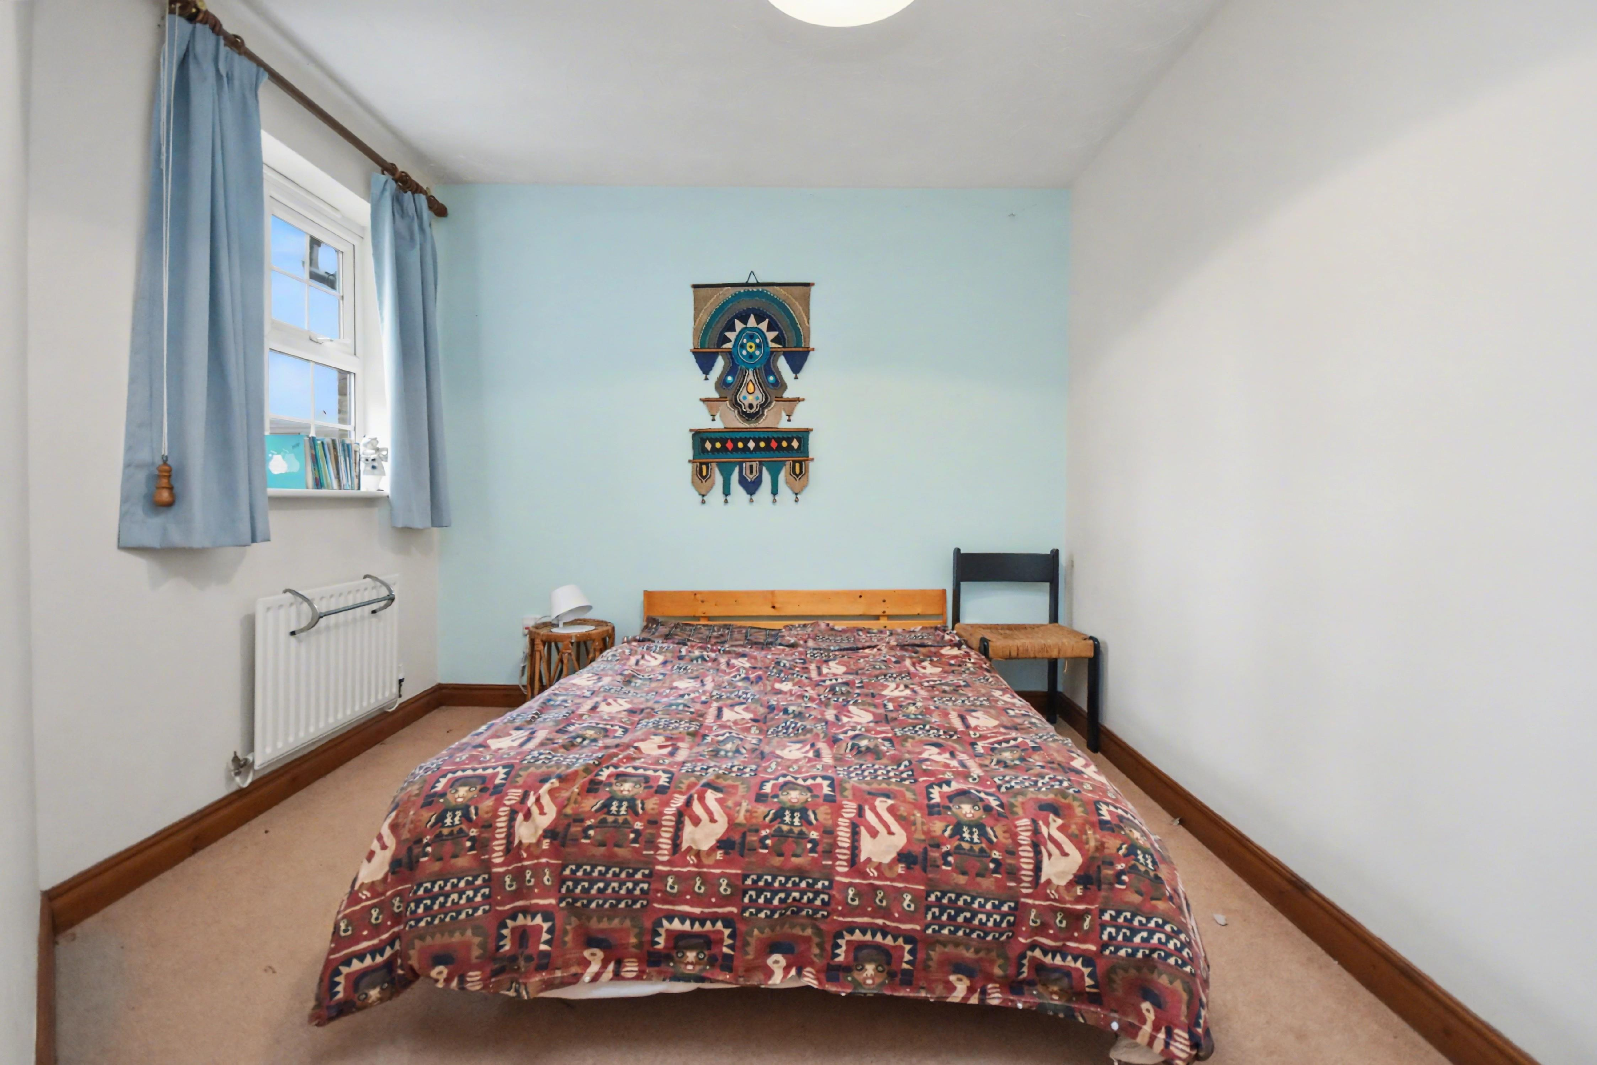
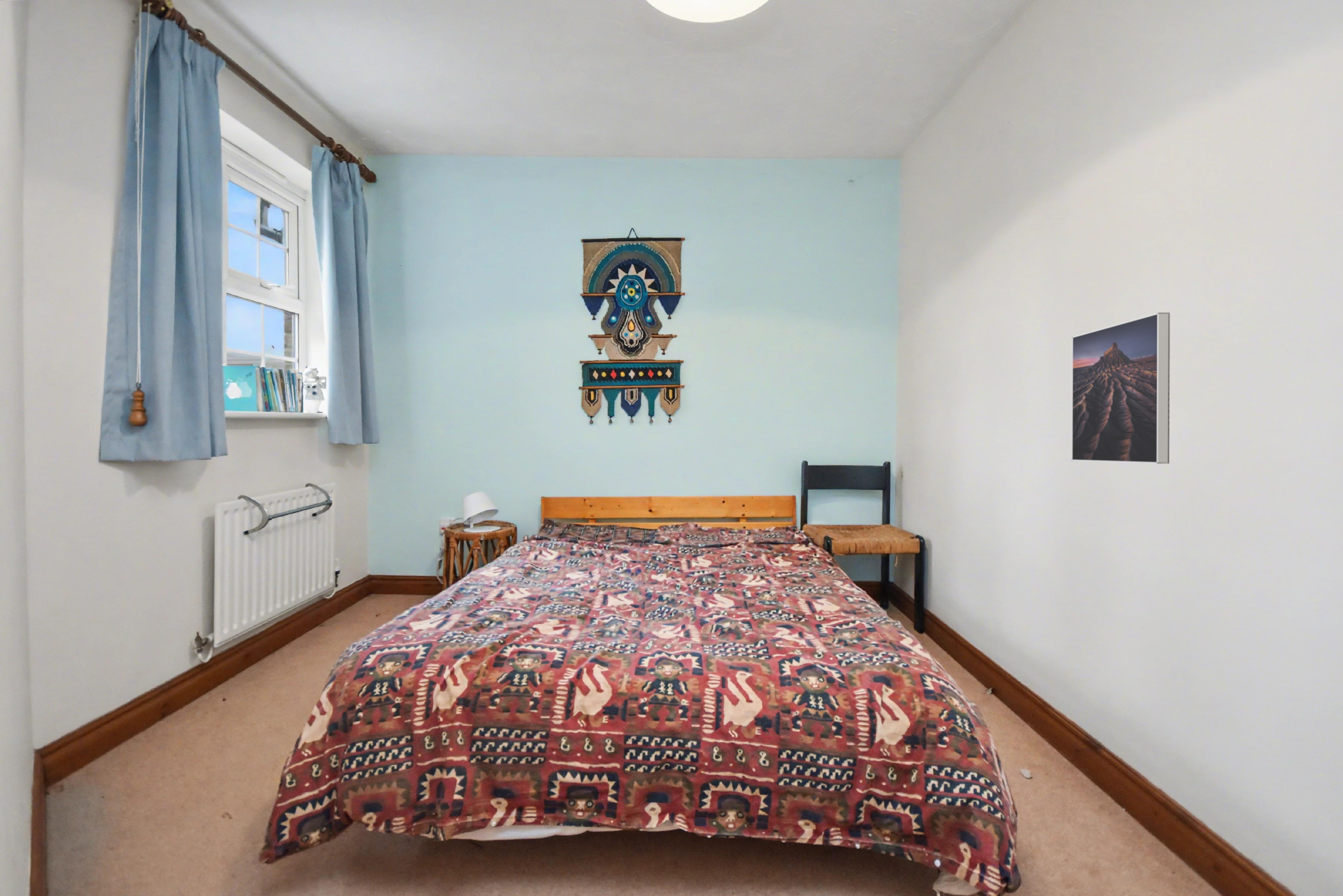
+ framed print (1116, 394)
